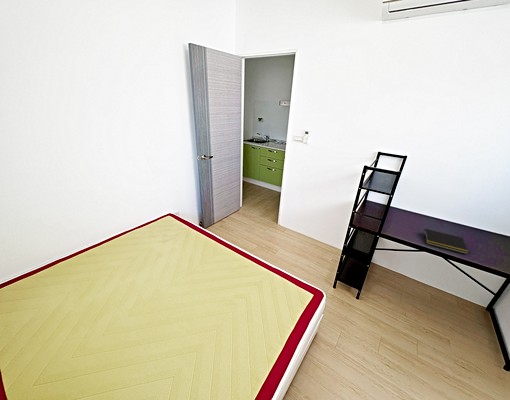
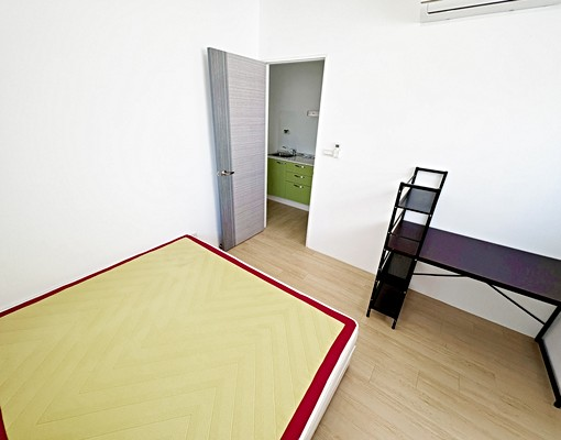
- notepad (444, 240)
